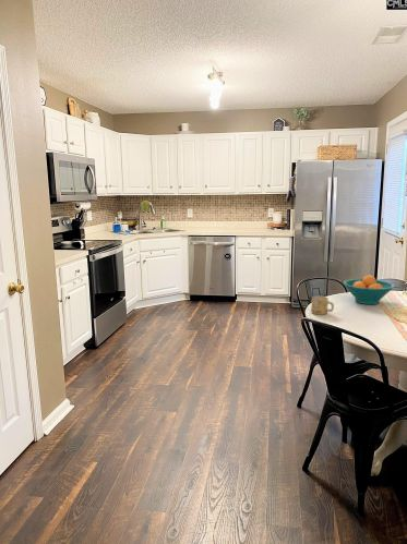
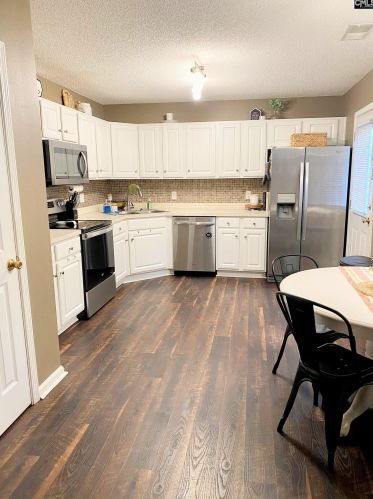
- fruit bowl (368, 288)
- mug (322, 305)
